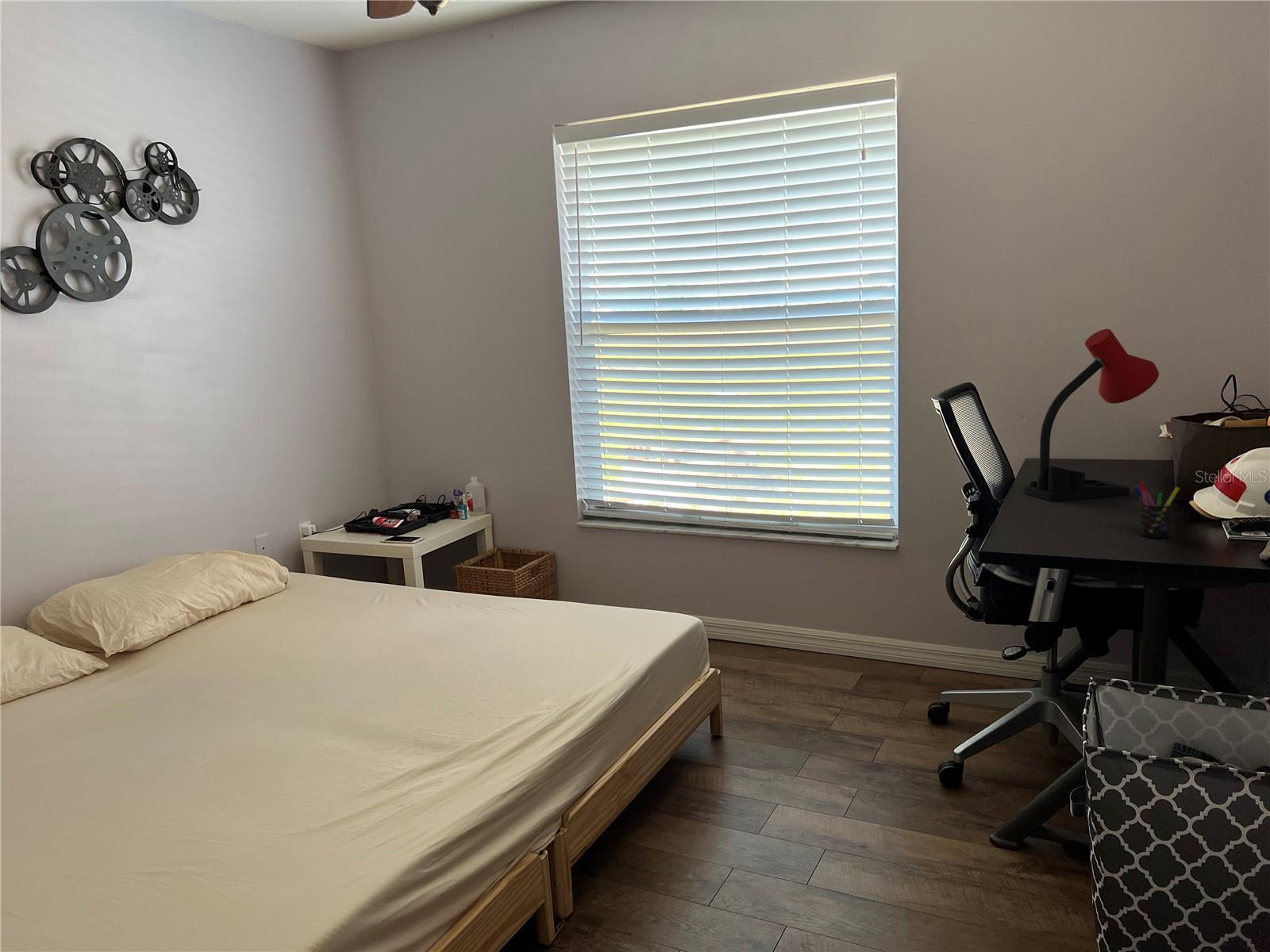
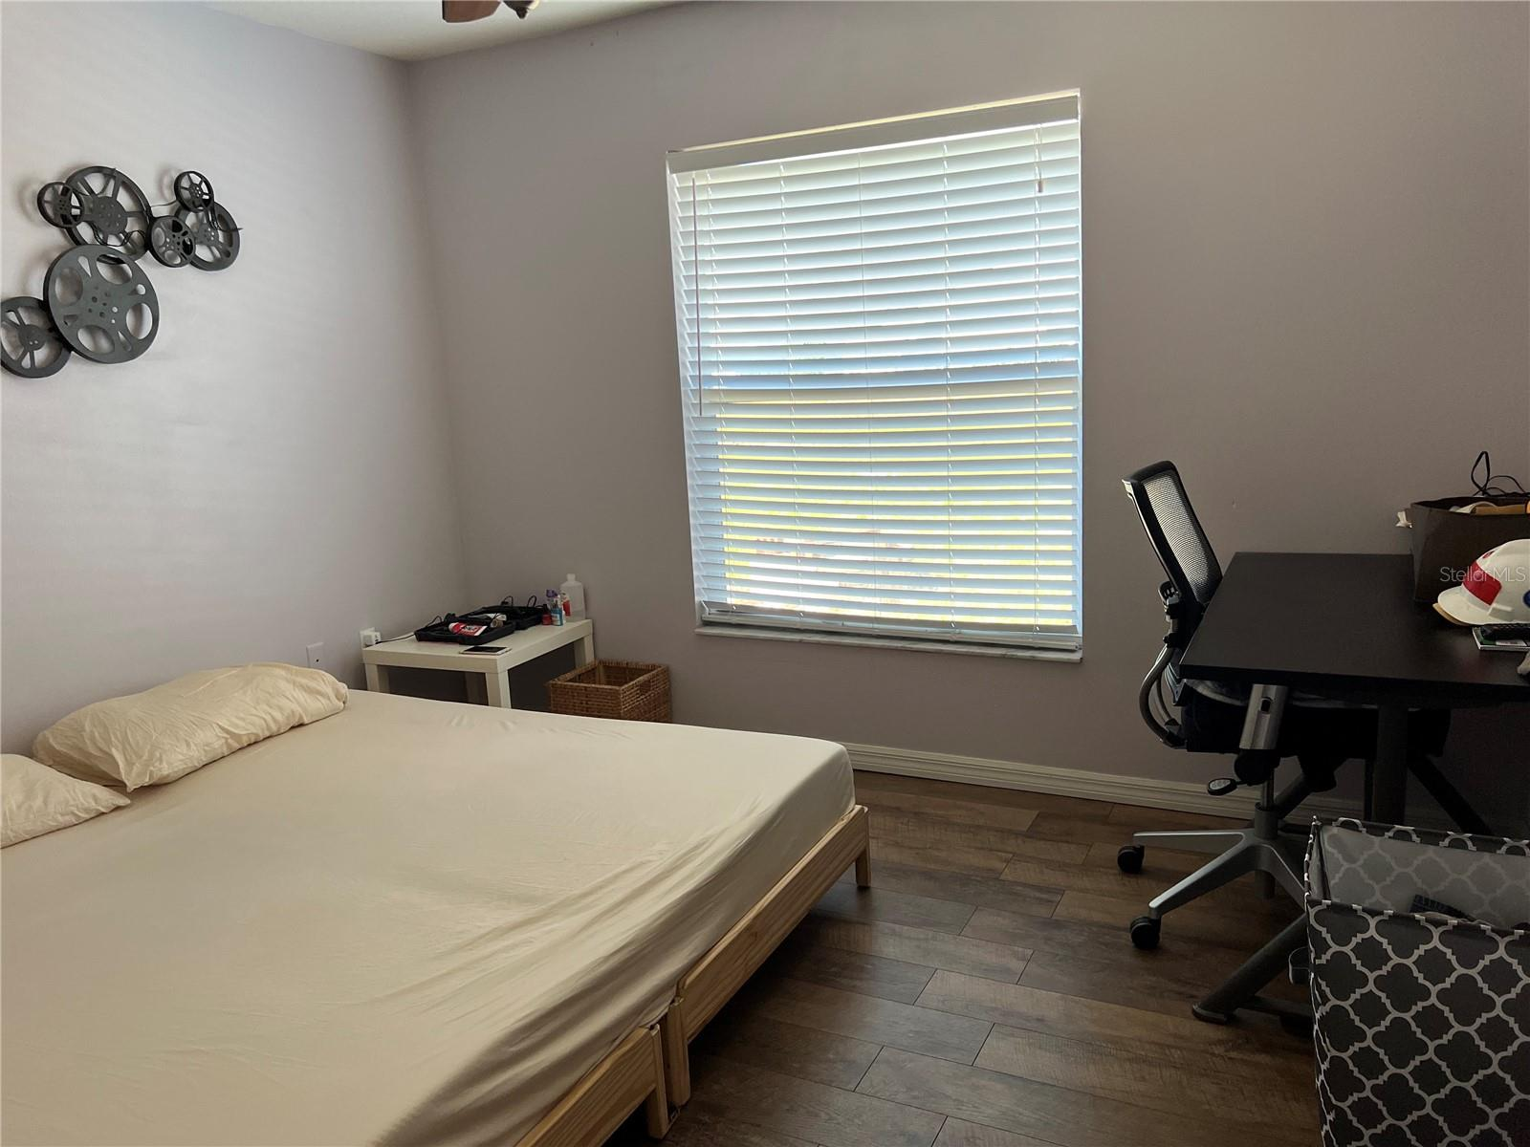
- desk lamp (1103, 399)
- pen holder (1155, 509)
